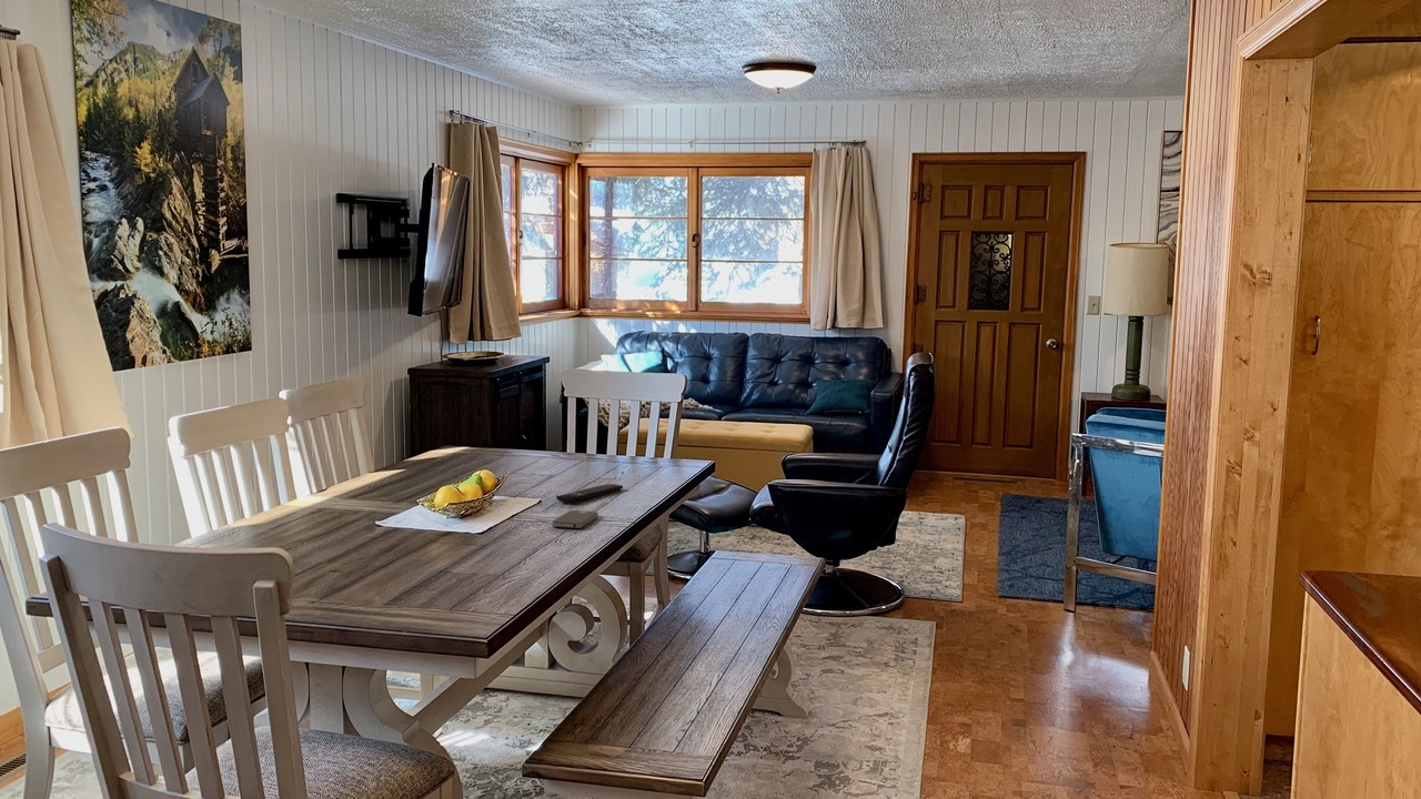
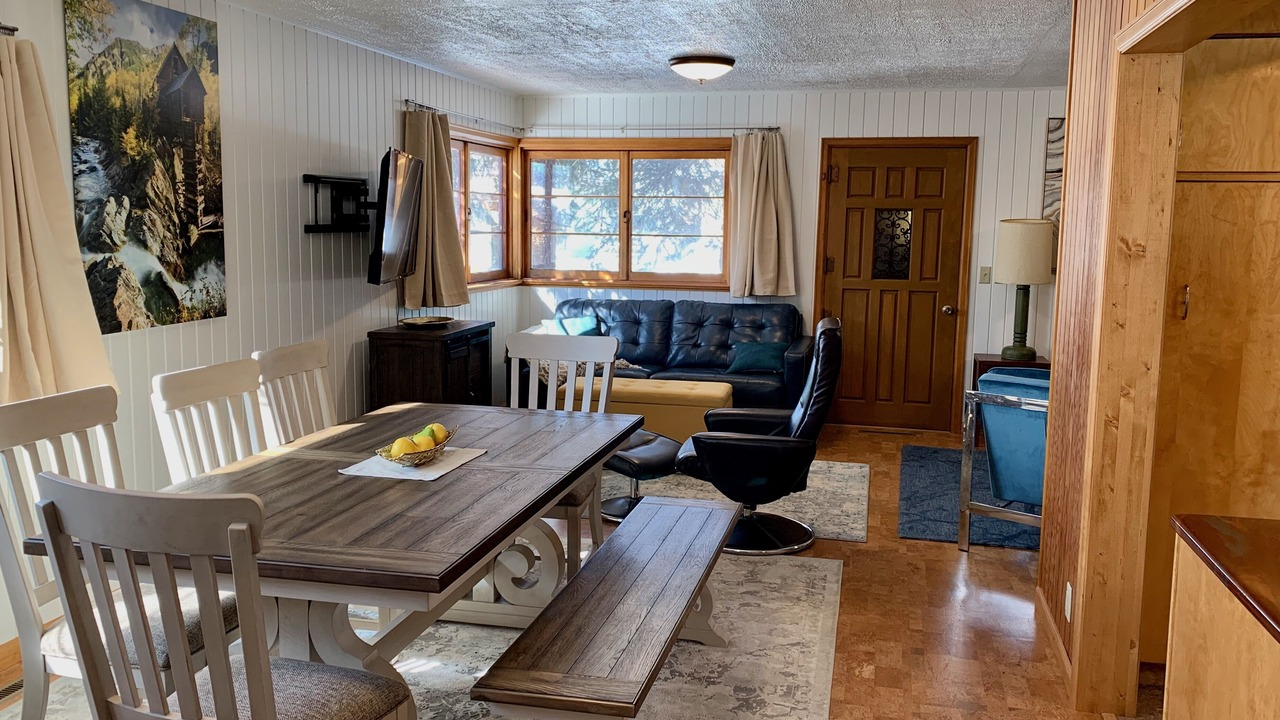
- smartphone (575, 518)
- remote control (591, 493)
